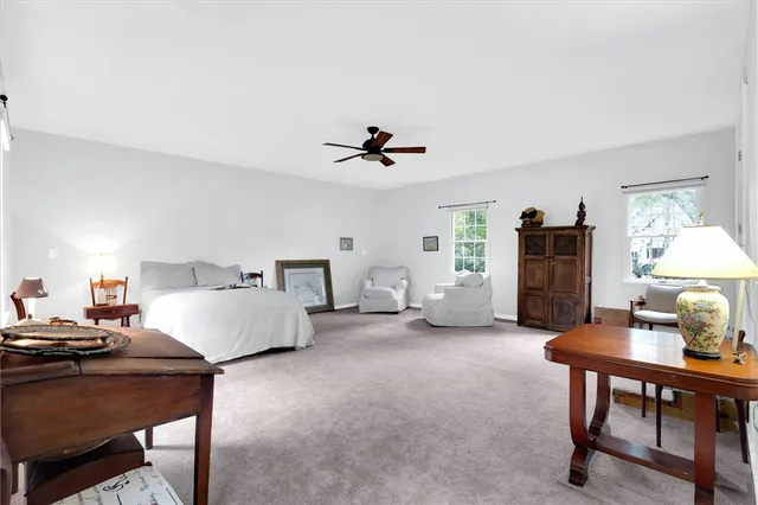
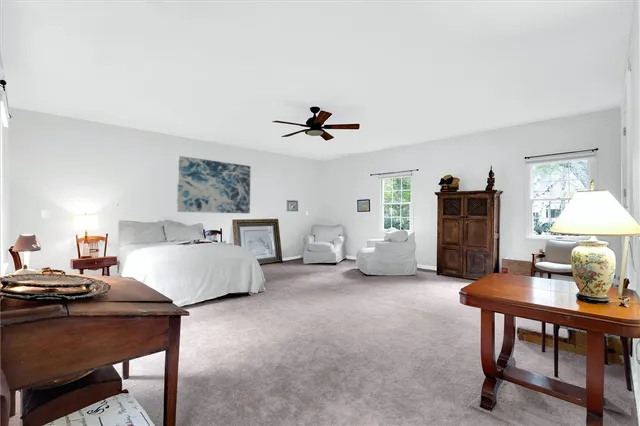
+ wall art (216, 187)
